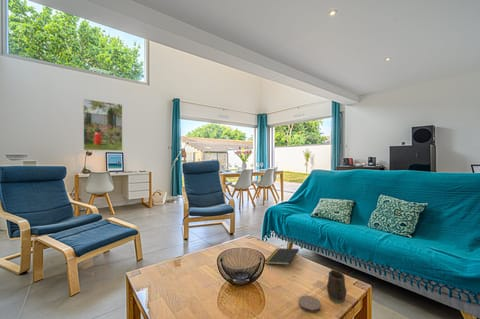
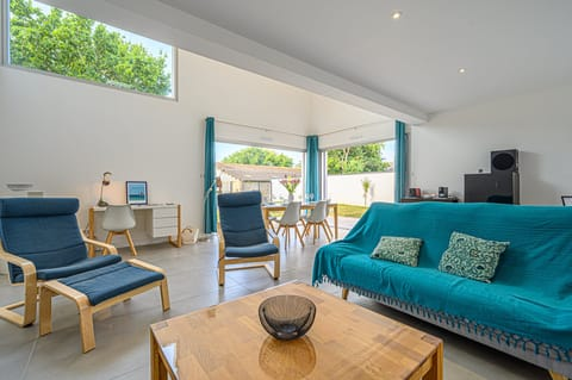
- notepad (282, 255)
- coaster (309, 303)
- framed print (103, 126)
- mug (337, 287)
